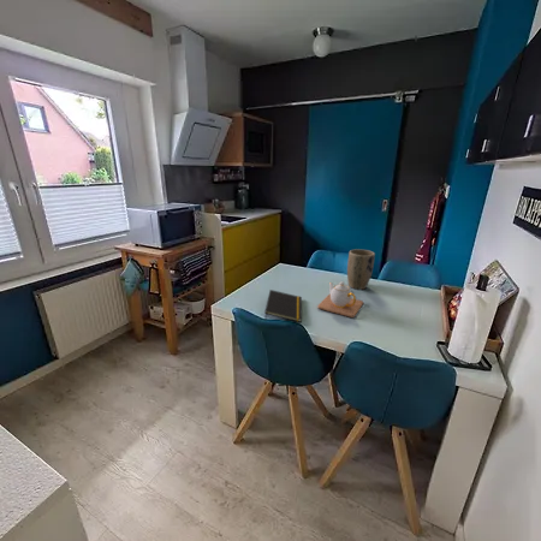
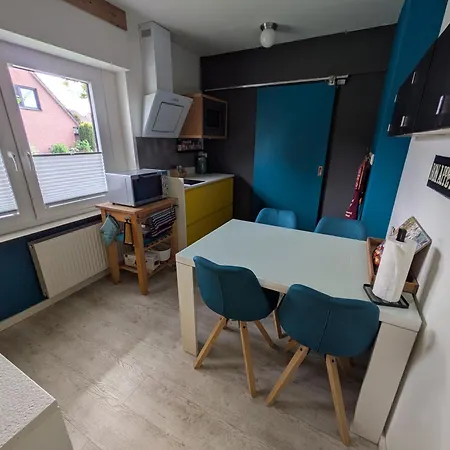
- plant pot (359, 269)
- notepad (284, 304)
- teapot (341, 293)
